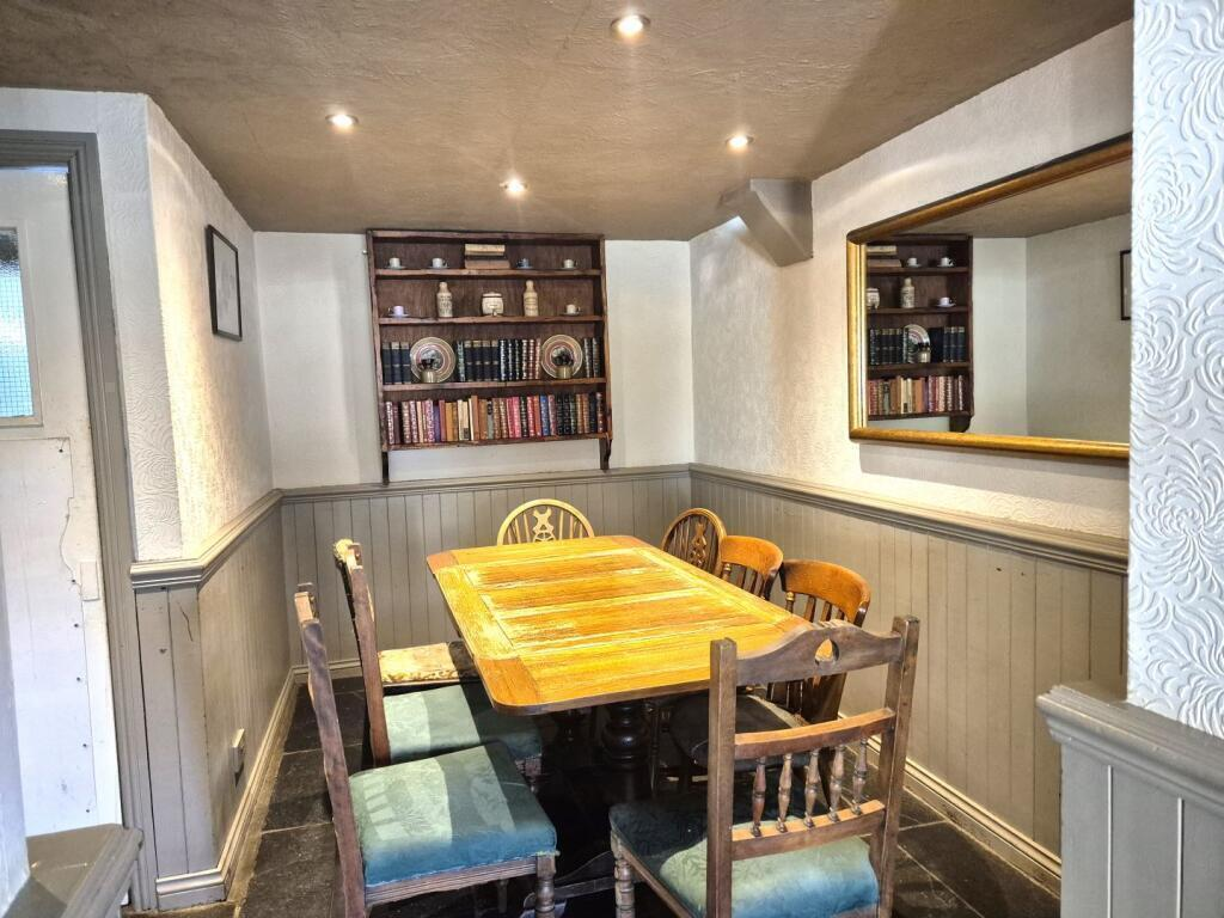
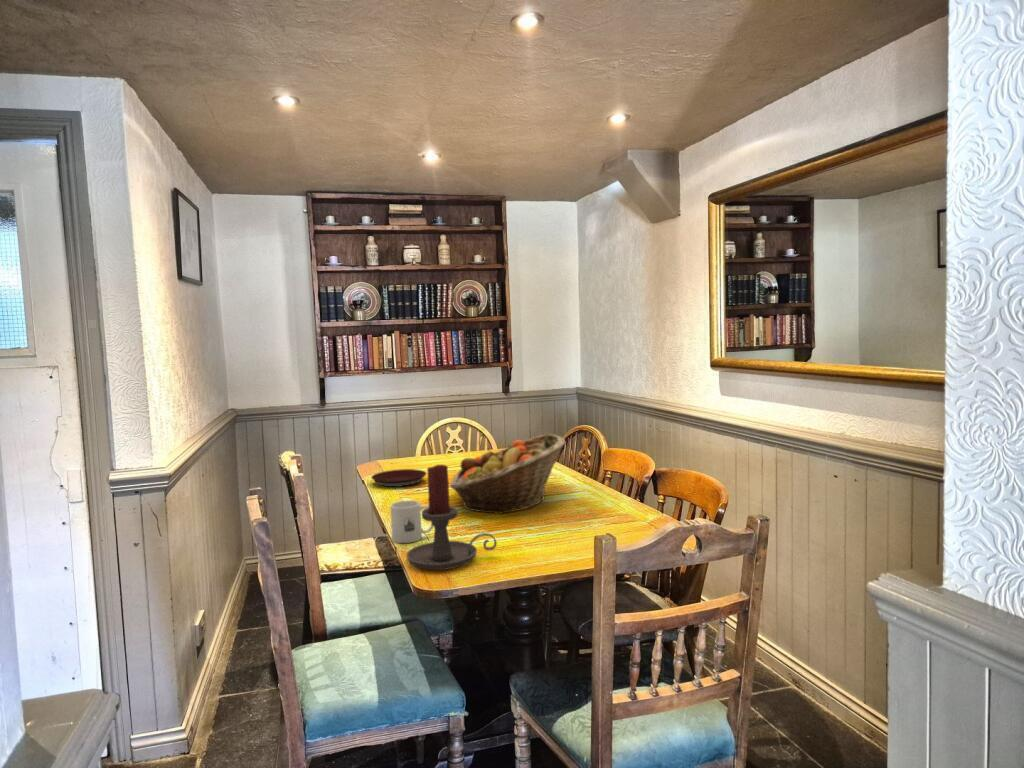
+ fruit basket (508, 470)
+ candle holder (450, 511)
+ mug (412, 520)
+ plate (399, 478)
